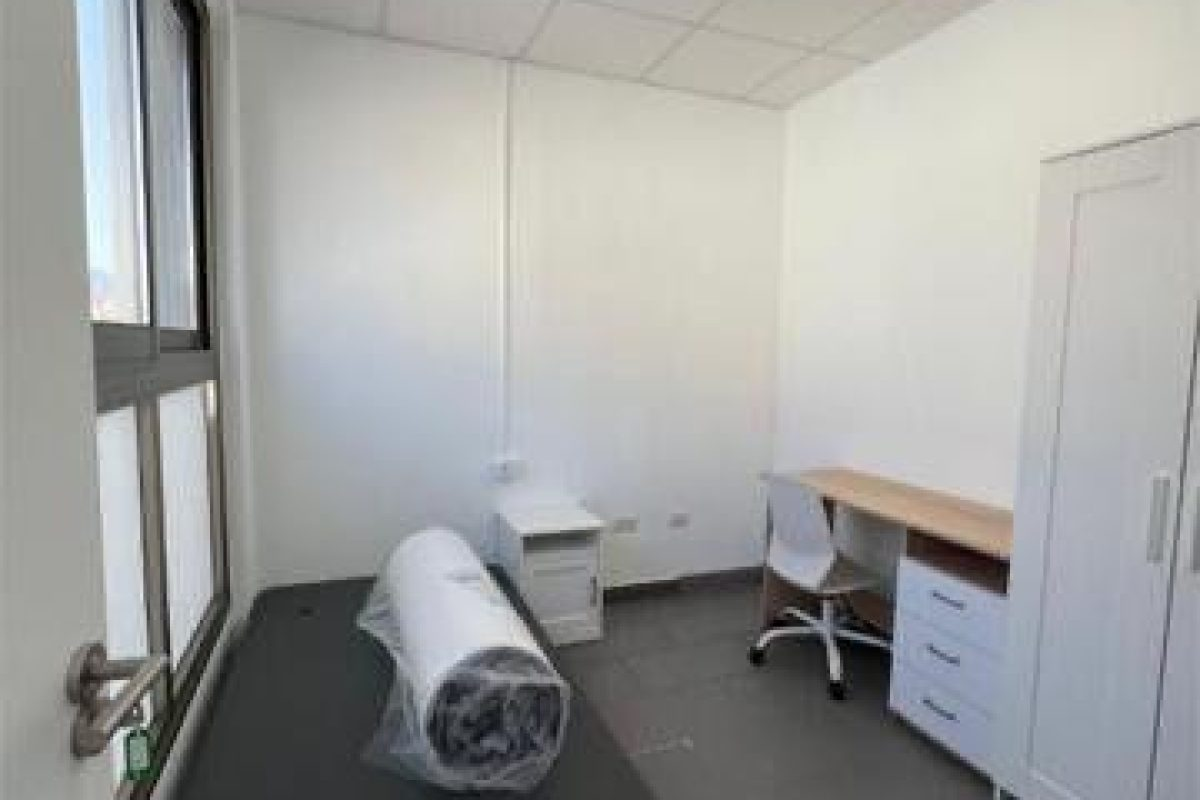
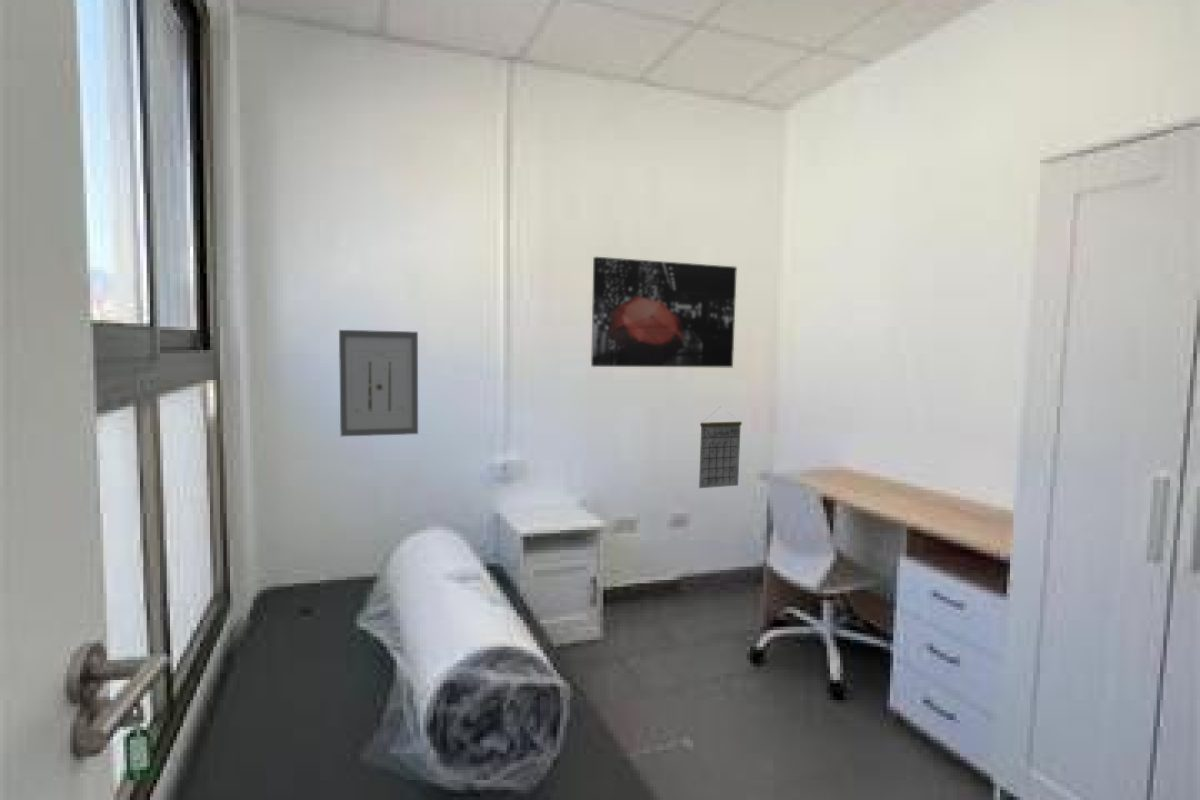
+ calendar (720, 446)
+ wall art (379, 383)
+ wall art (666, 314)
